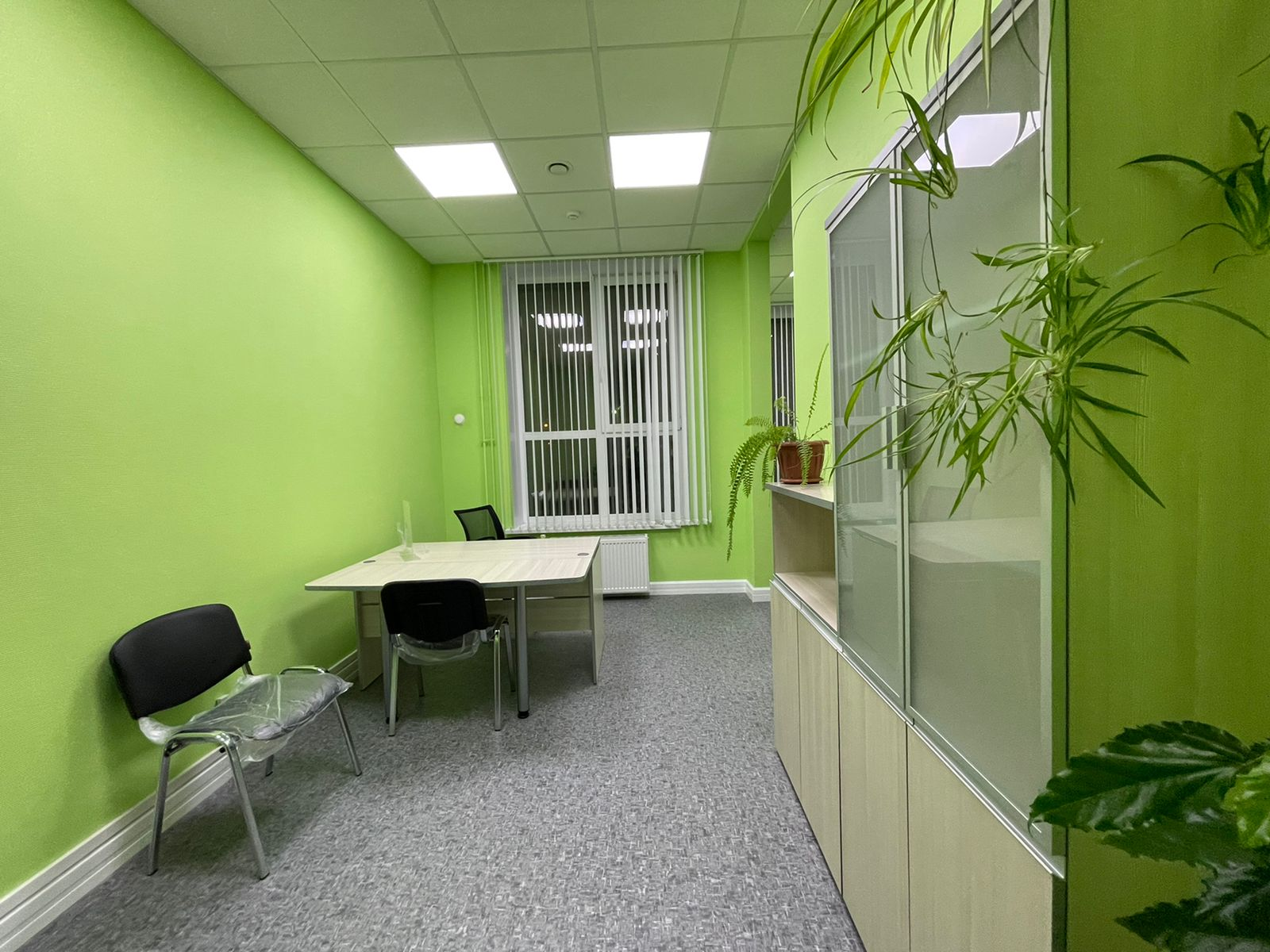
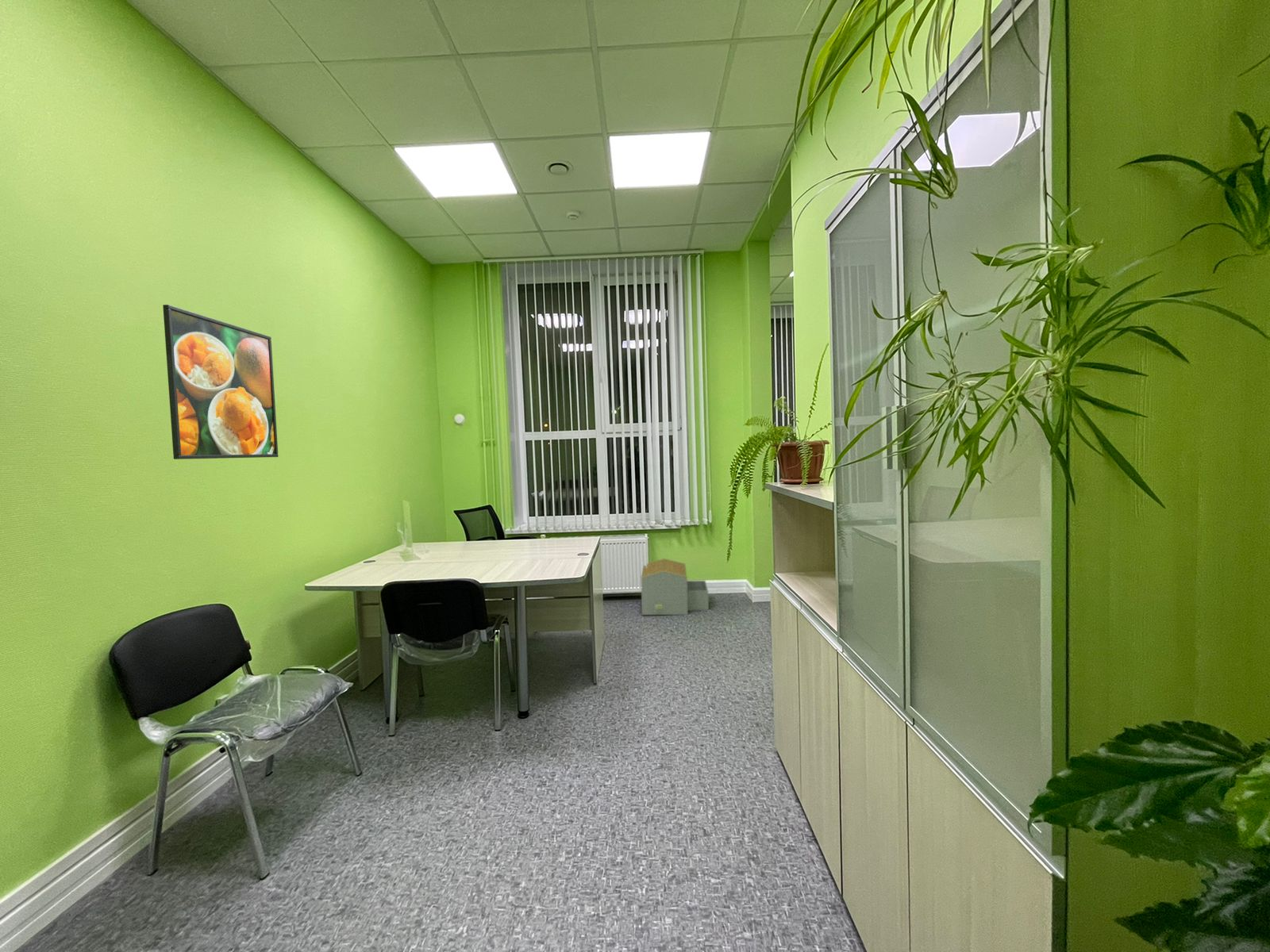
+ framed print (228, 390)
+ architectural model (675, 585)
